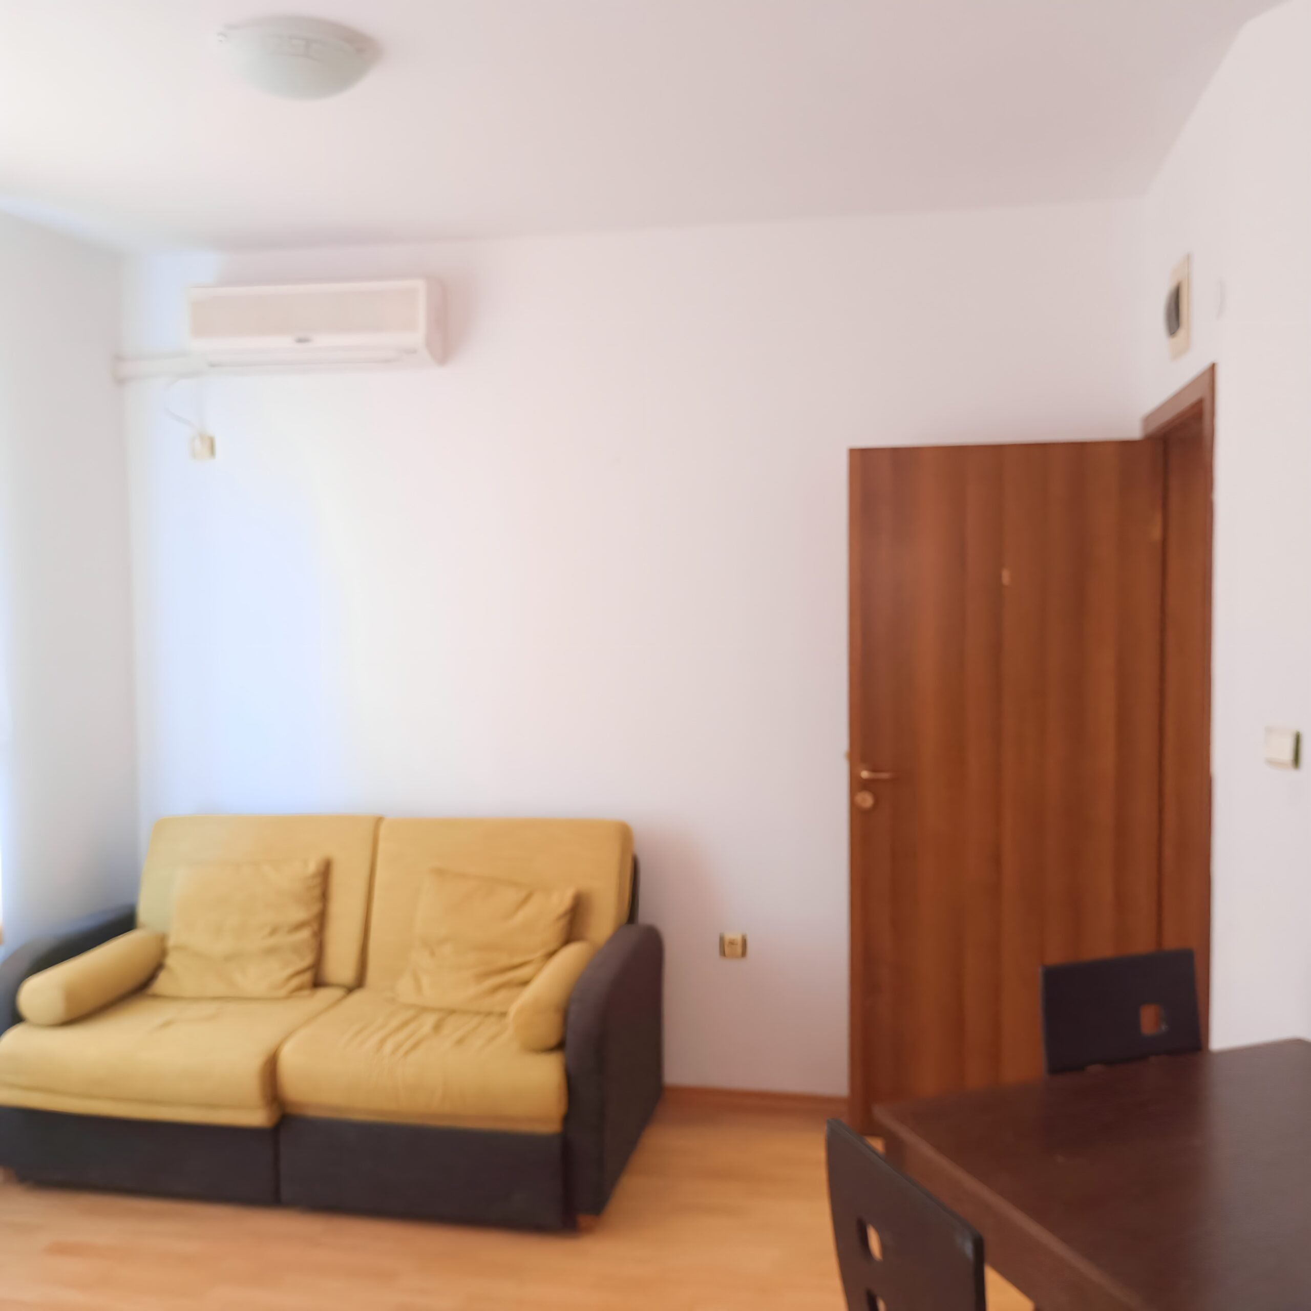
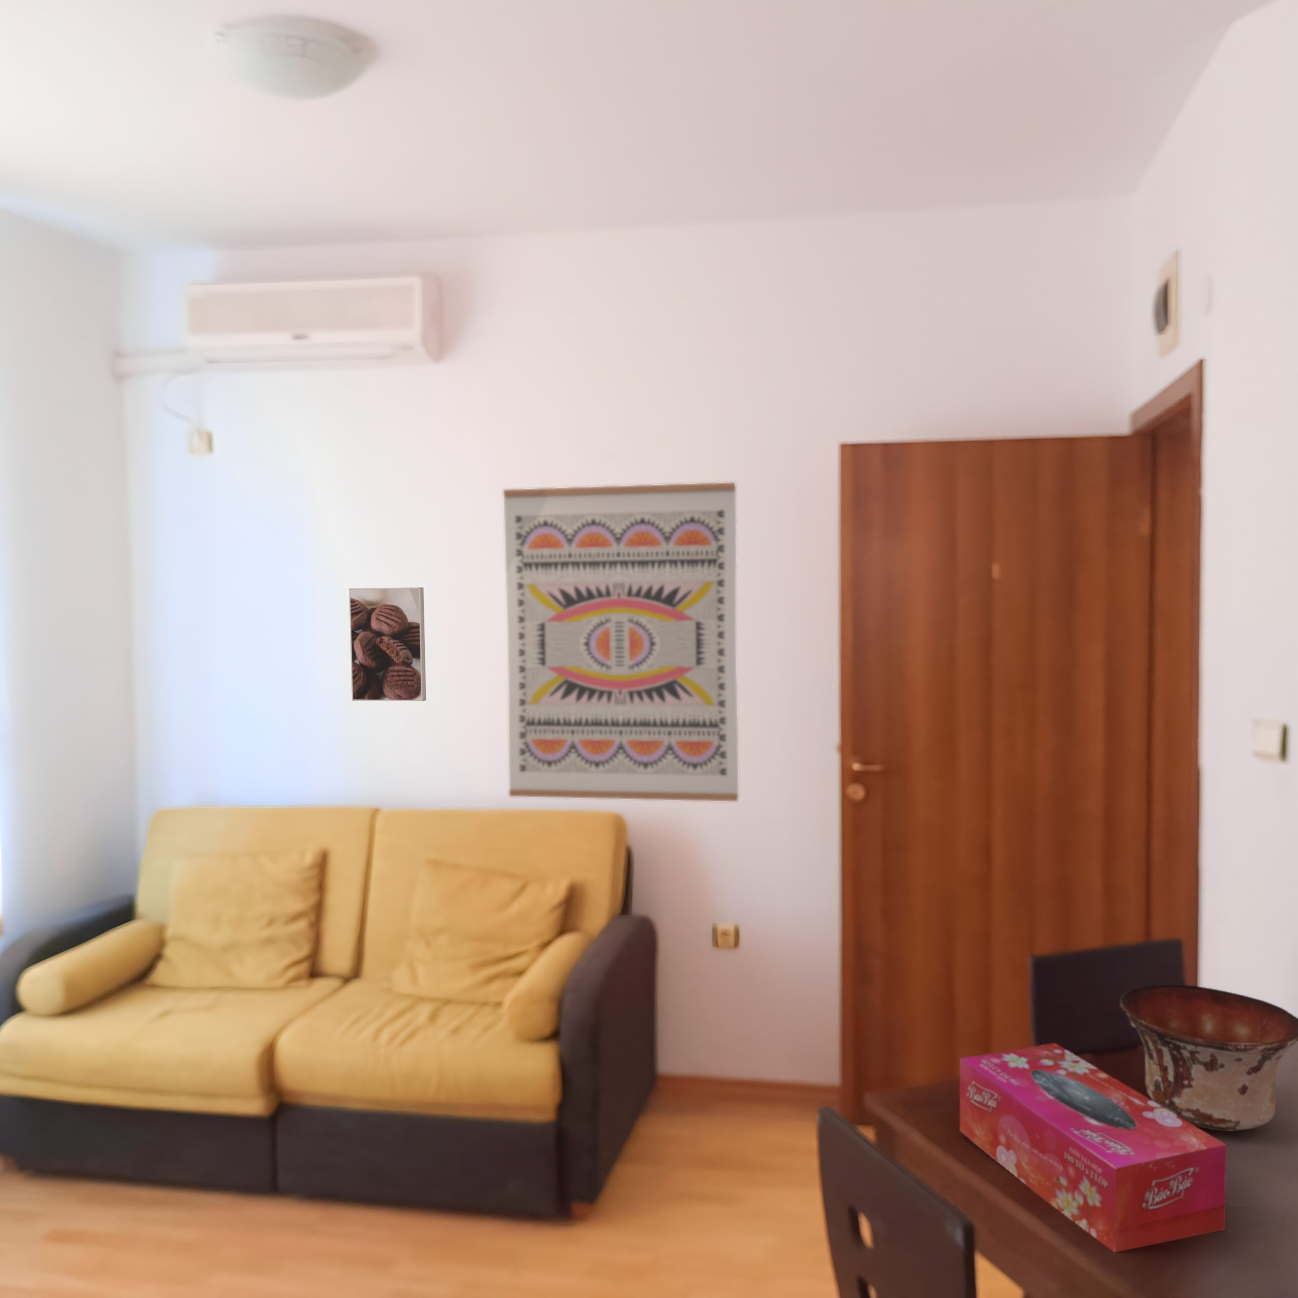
+ wall art (619, 643)
+ bowl (1208, 1064)
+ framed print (387, 644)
+ tissue box (1080, 1138)
